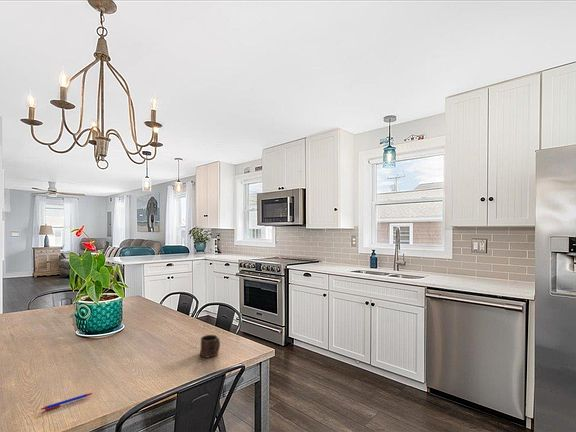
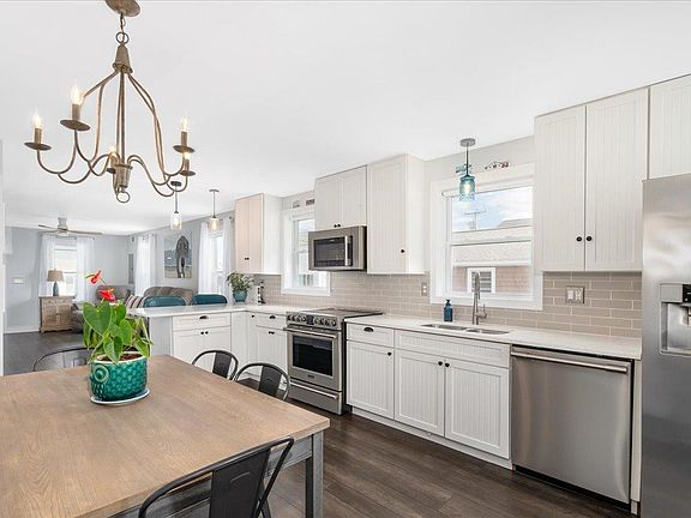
- pen (68, 400)
- mug (211, 344)
